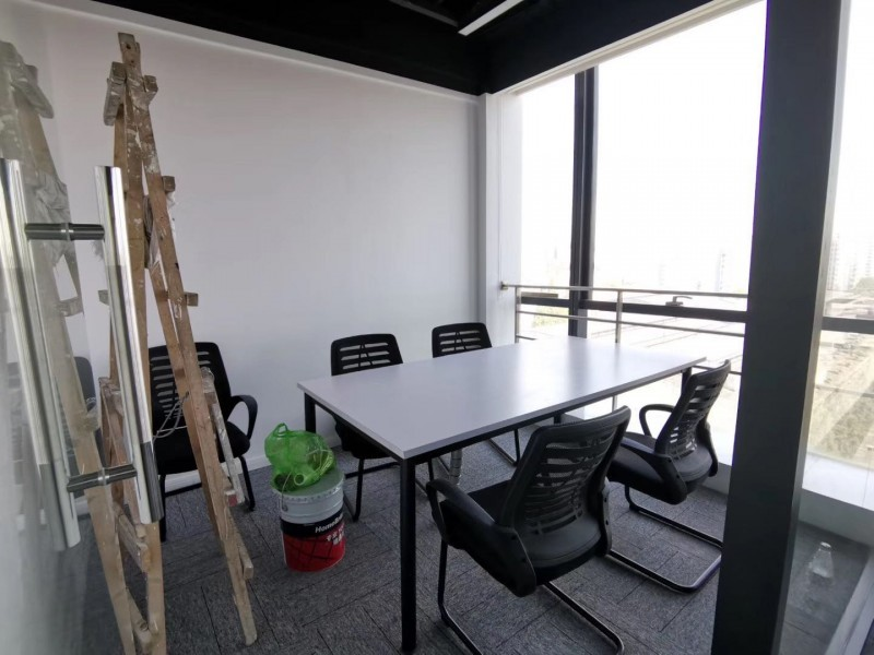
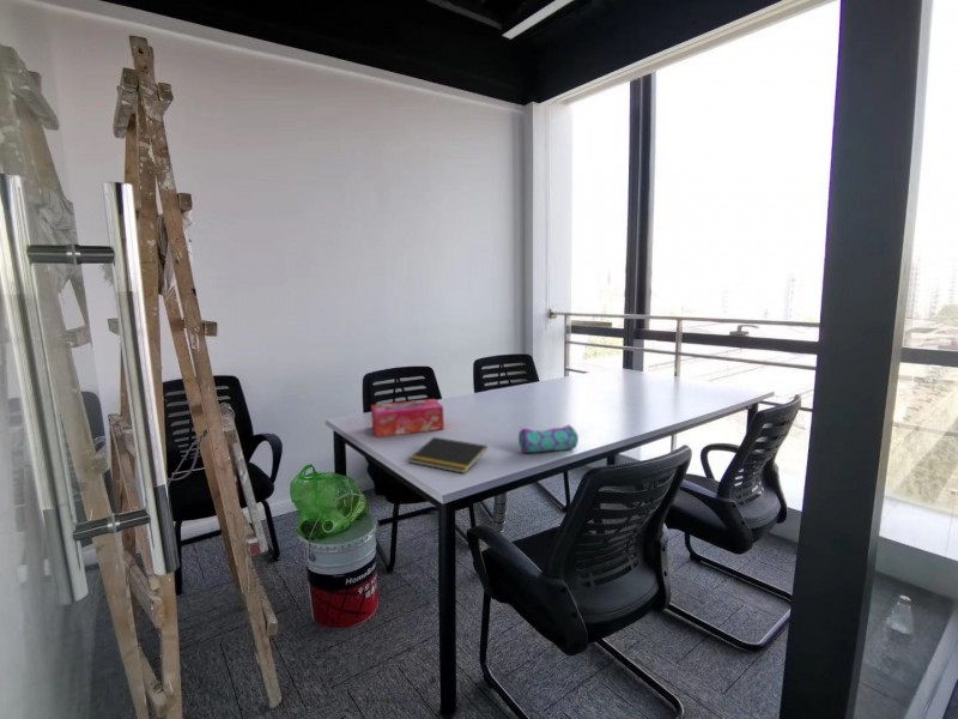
+ tissue box (407, 416)
+ notepad (448, 453)
+ pencil case (547, 437)
